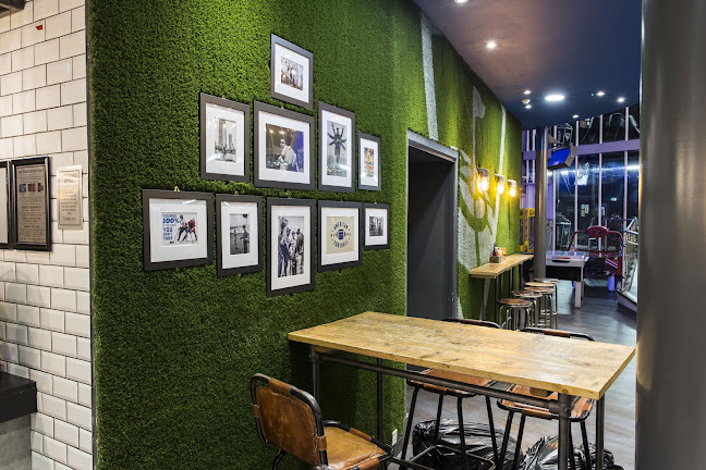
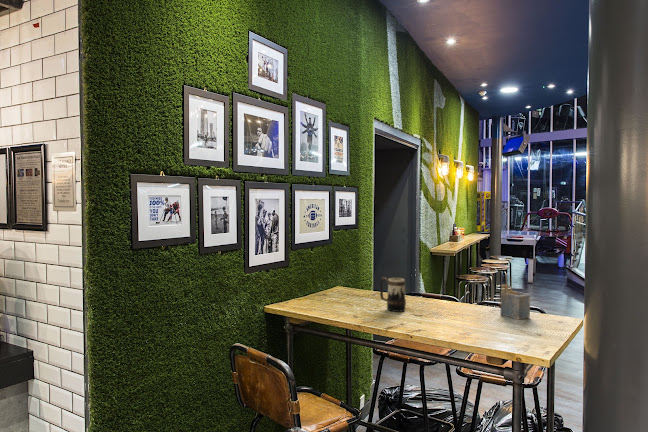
+ napkin holder (514, 300)
+ beer mug (392, 293)
